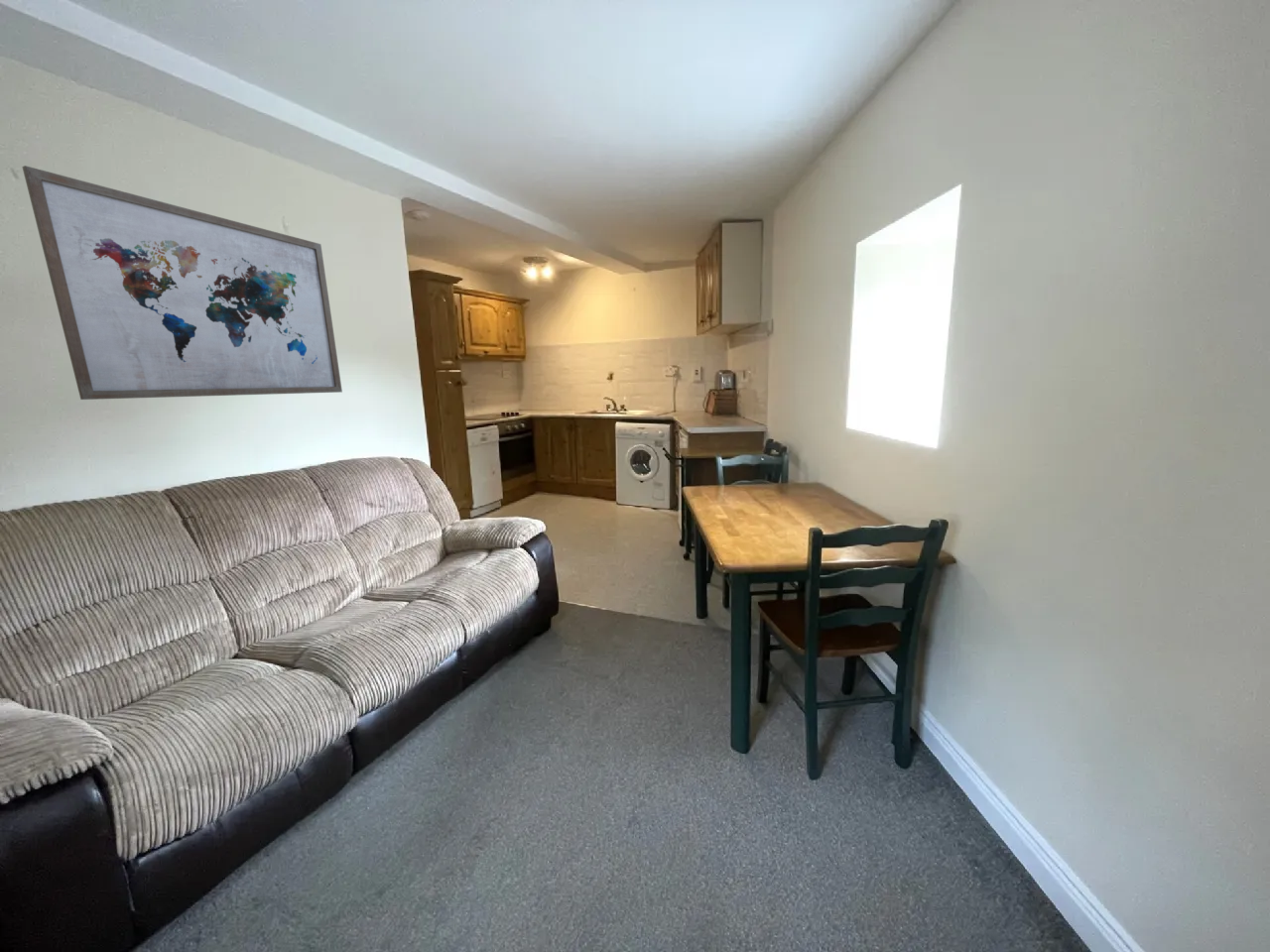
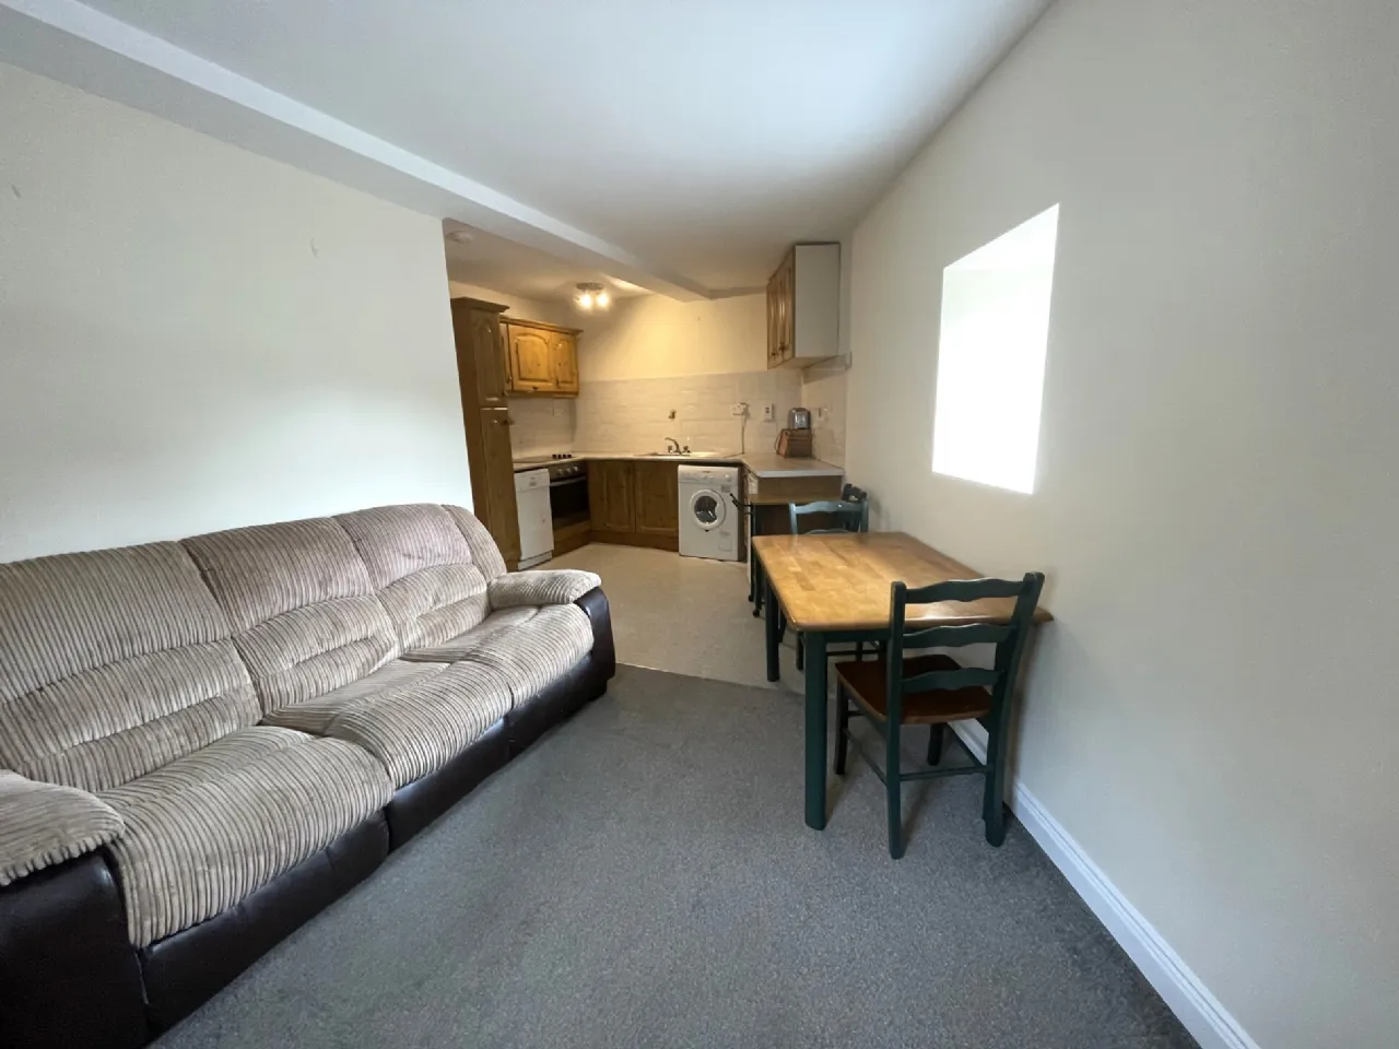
- wall art (222, 307)
